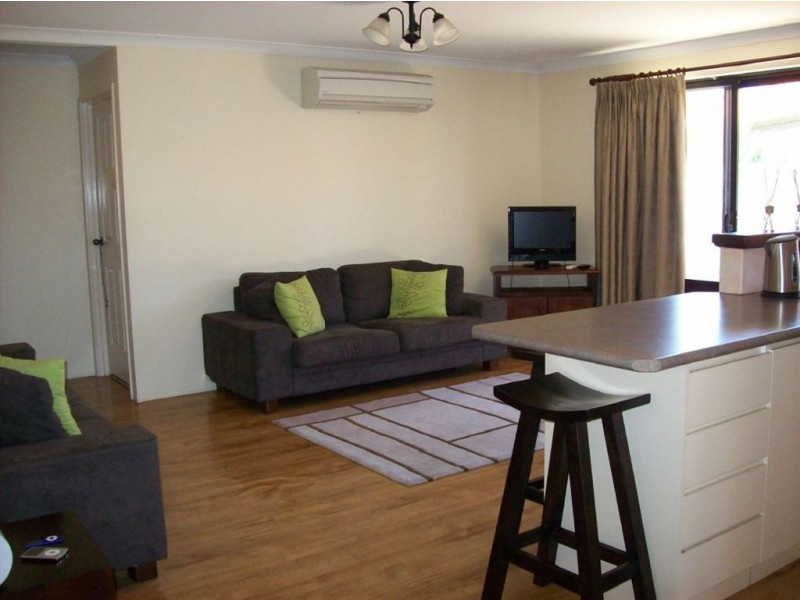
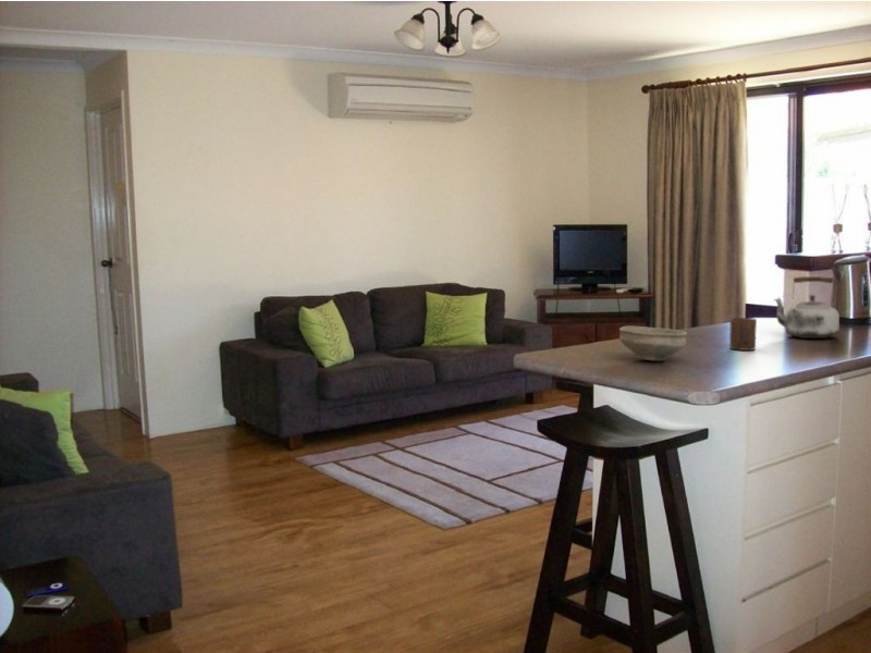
+ kettle (805, 306)
+ cup (743, 333)
+ bowl (652, 343)
